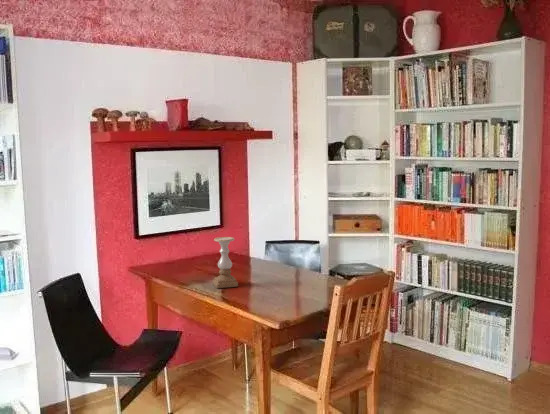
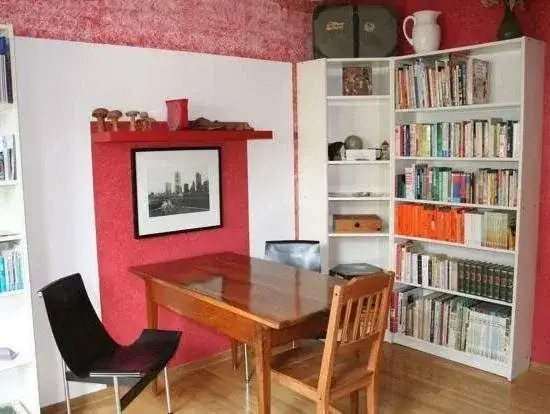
- candle holder (224, 261)
